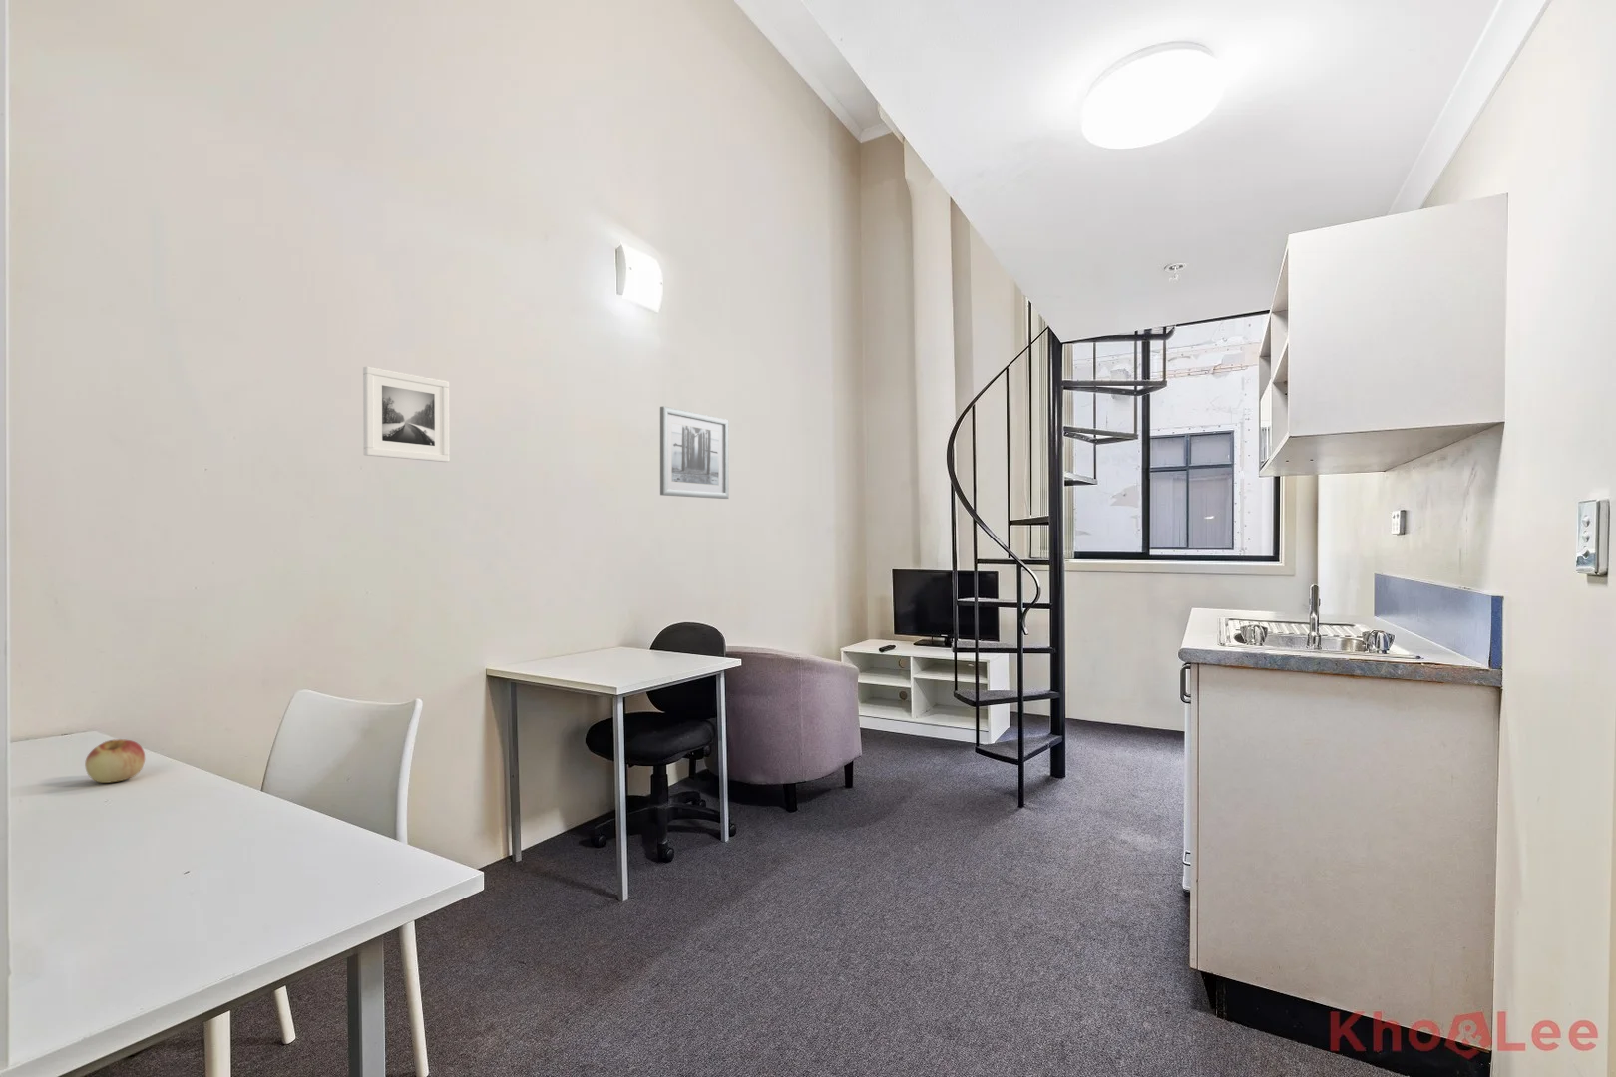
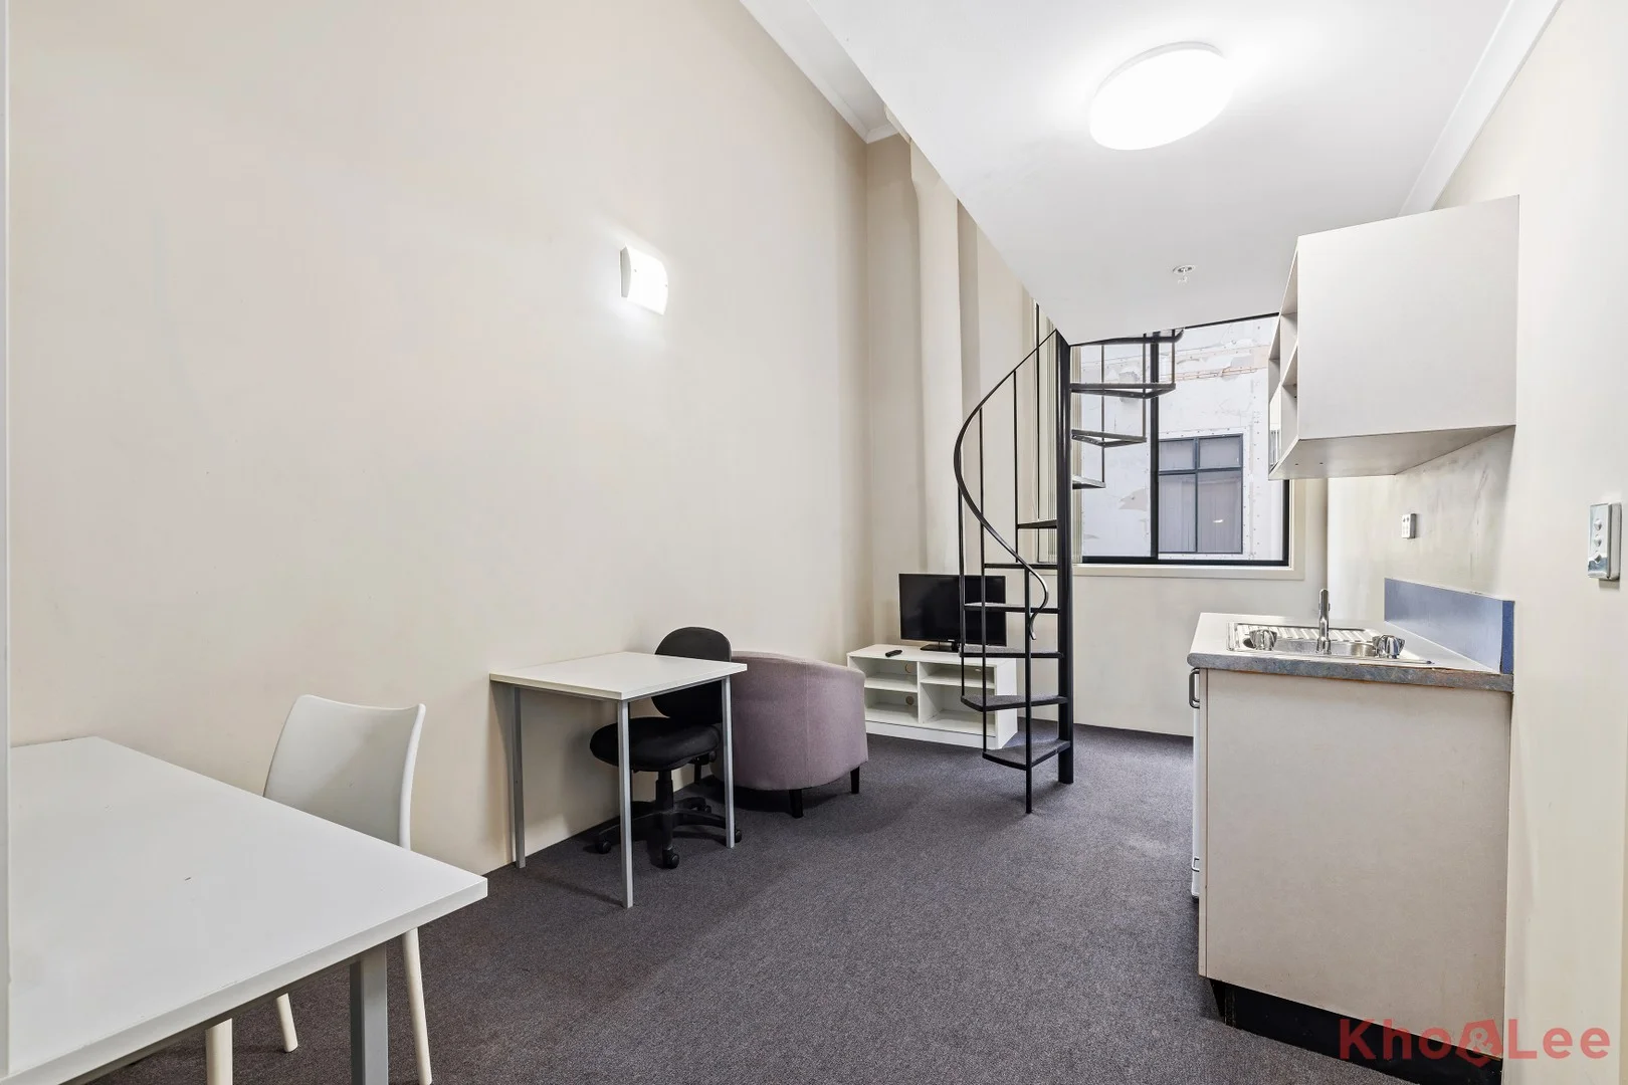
- apple (115, 760)
- wall art (696, 454)
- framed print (408, 416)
